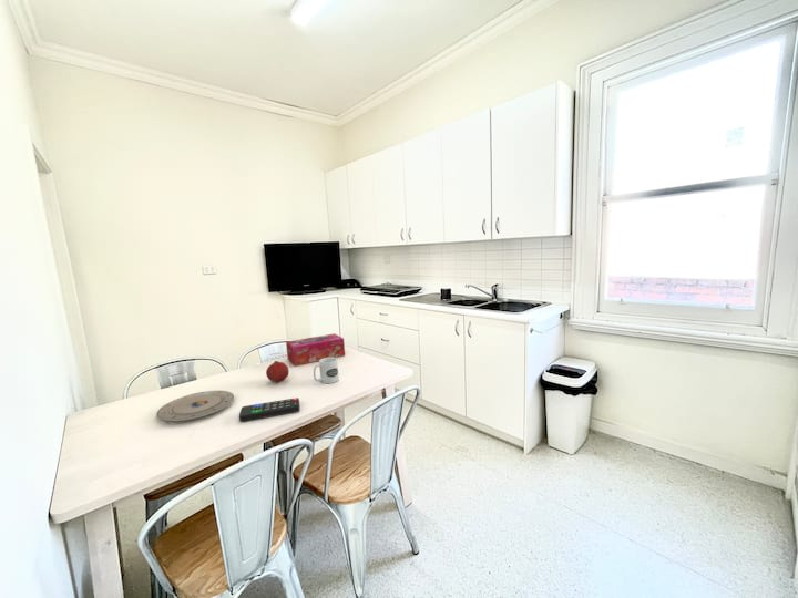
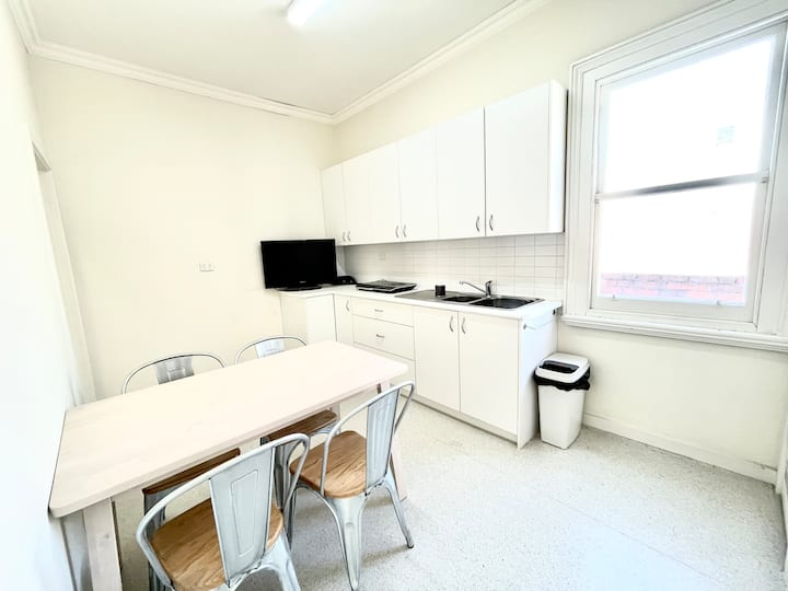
- fruit (277, 371)
- remote control (270, 409)
- tissue box (315, 348)
- plate (197, 405)
- mug (325, 371)
